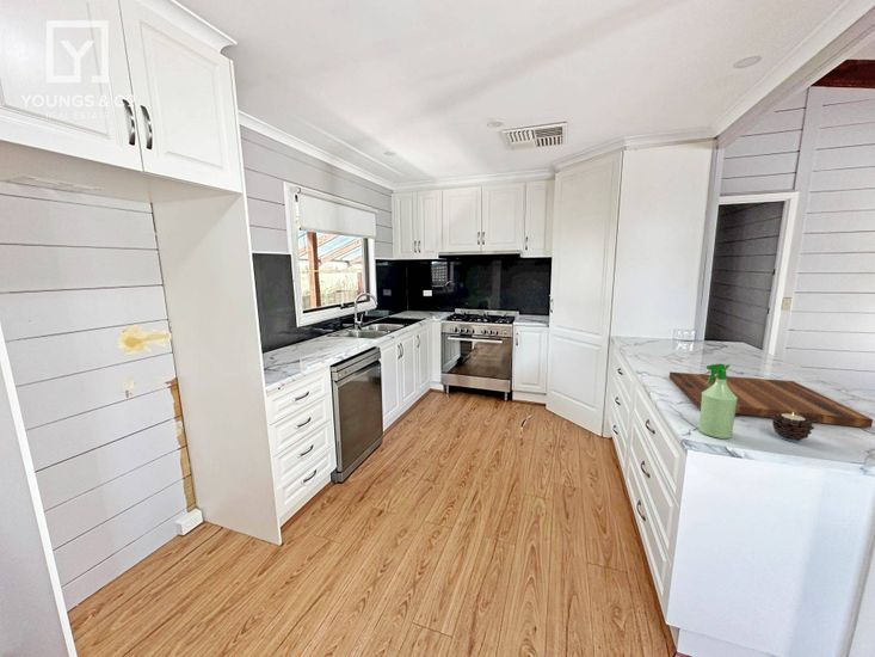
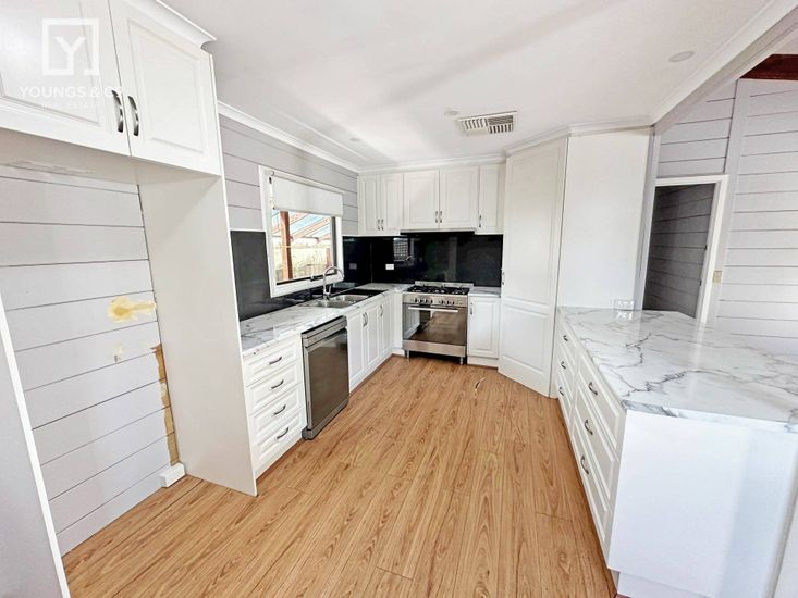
- candle (791, 425)
- spray bottle (717, 398)
- cutting board (750, 394)
